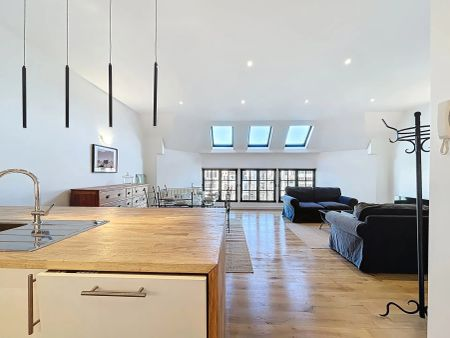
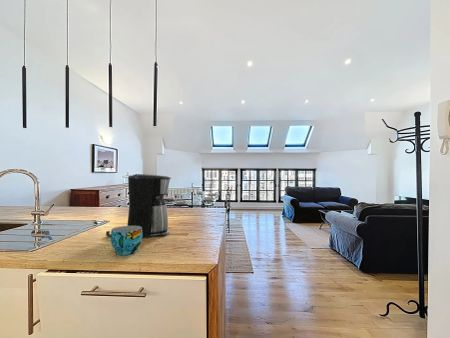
+ cup (125, 239)
+ coffee maker (141, 203)
